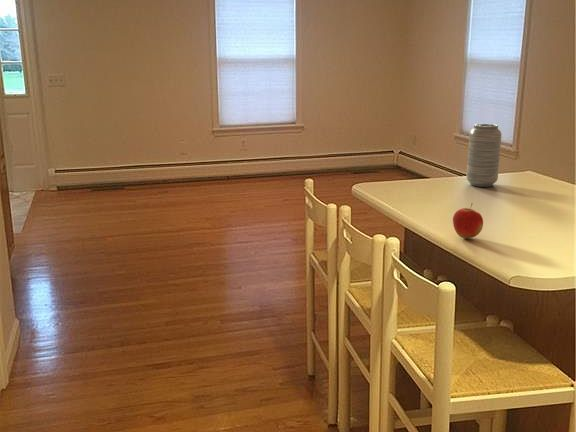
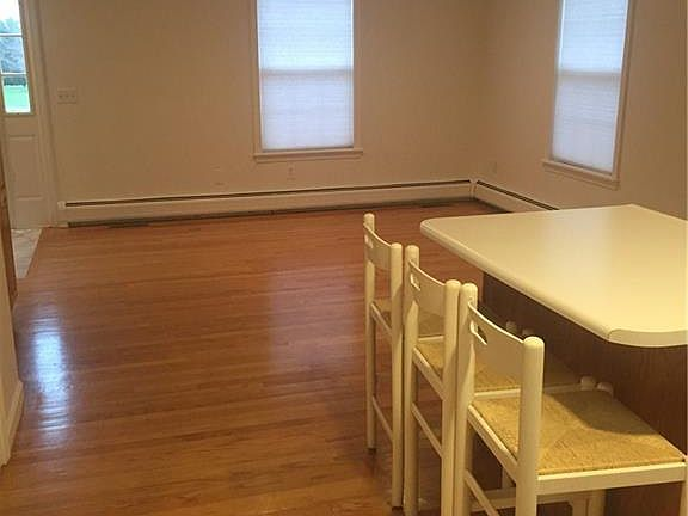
- apple (467, 220)
- vase (483, 155)
